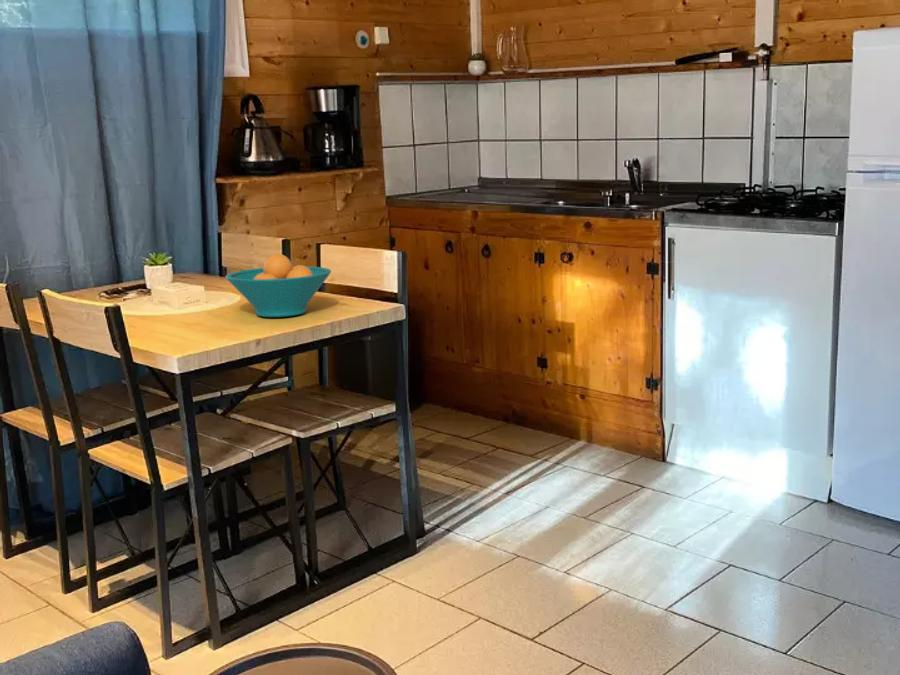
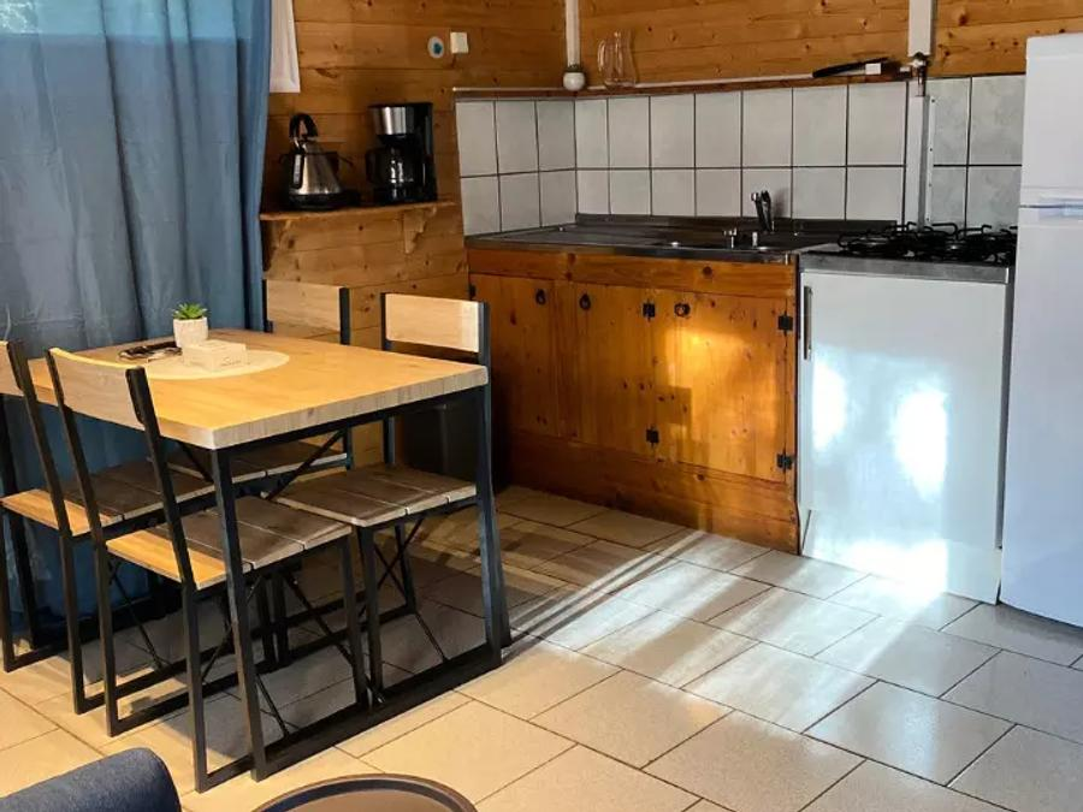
- fruit bowl (279, 284)
